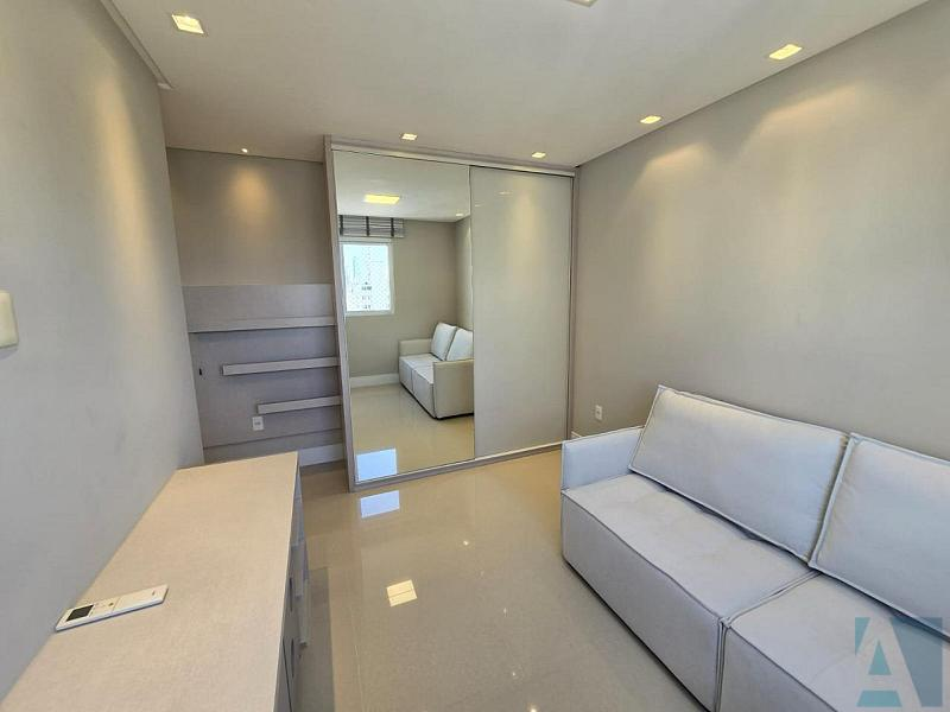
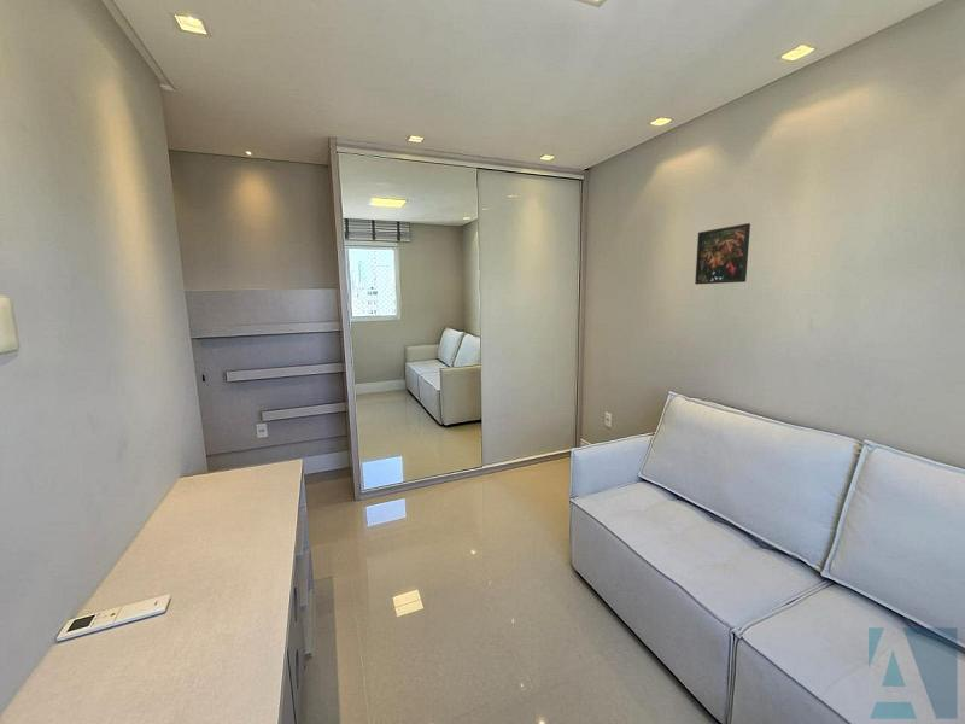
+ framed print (720, 256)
